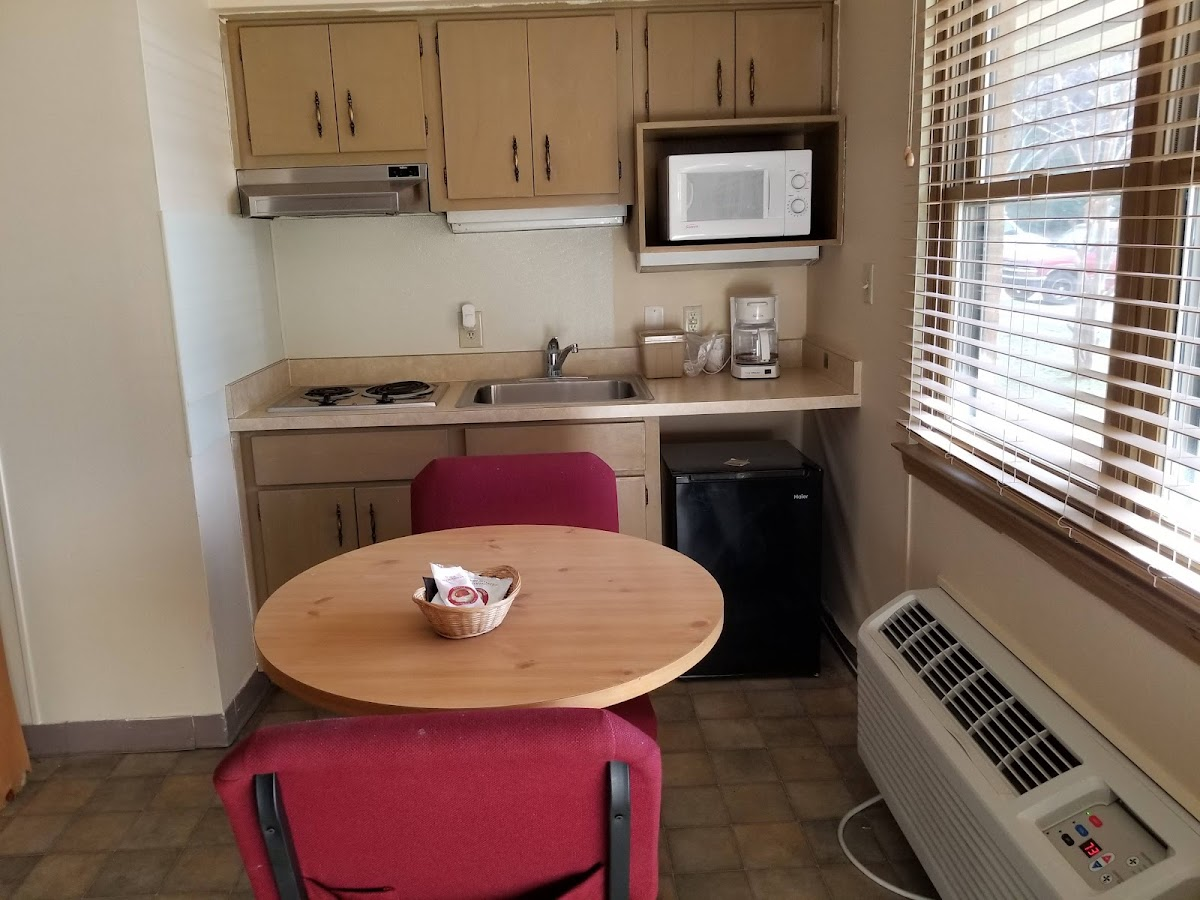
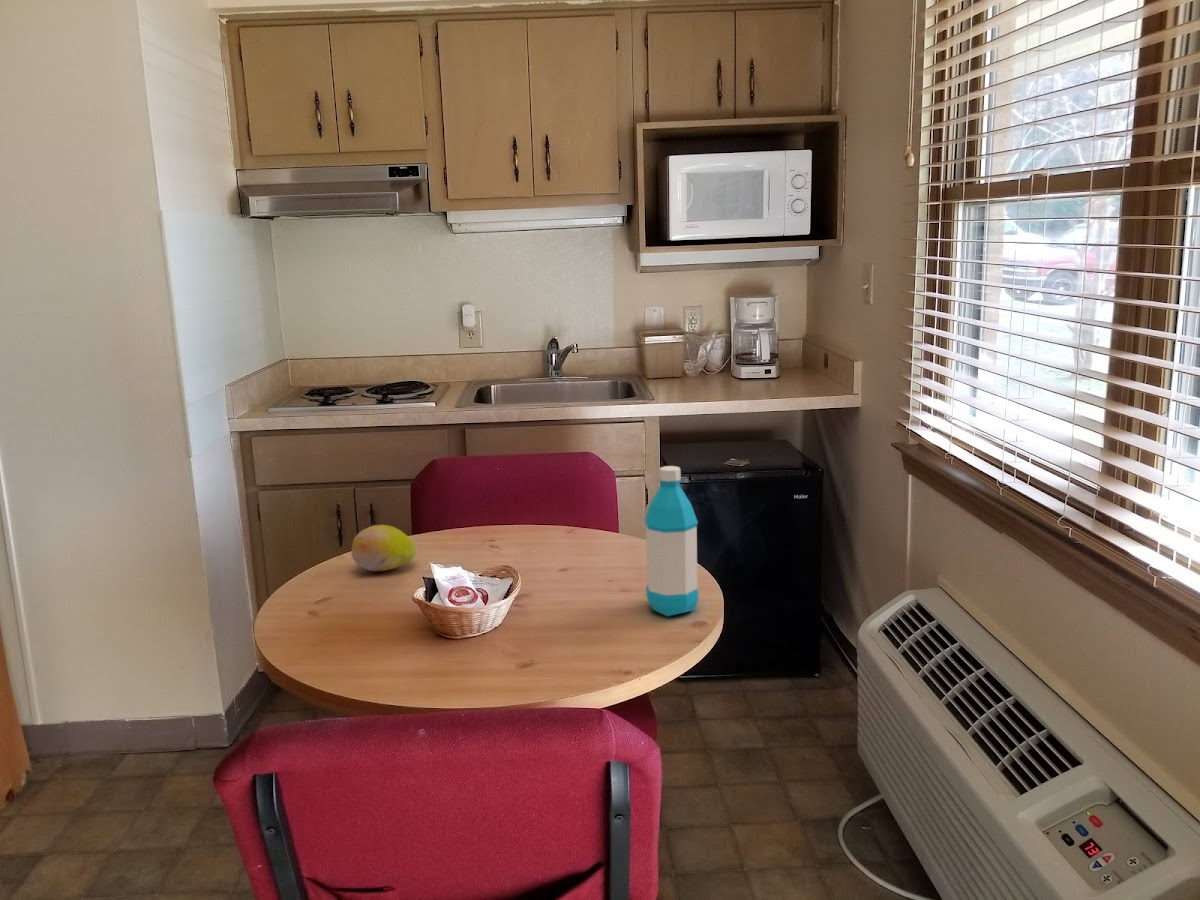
+ water bottle (671, 539)
+ fruit (383, 547)
